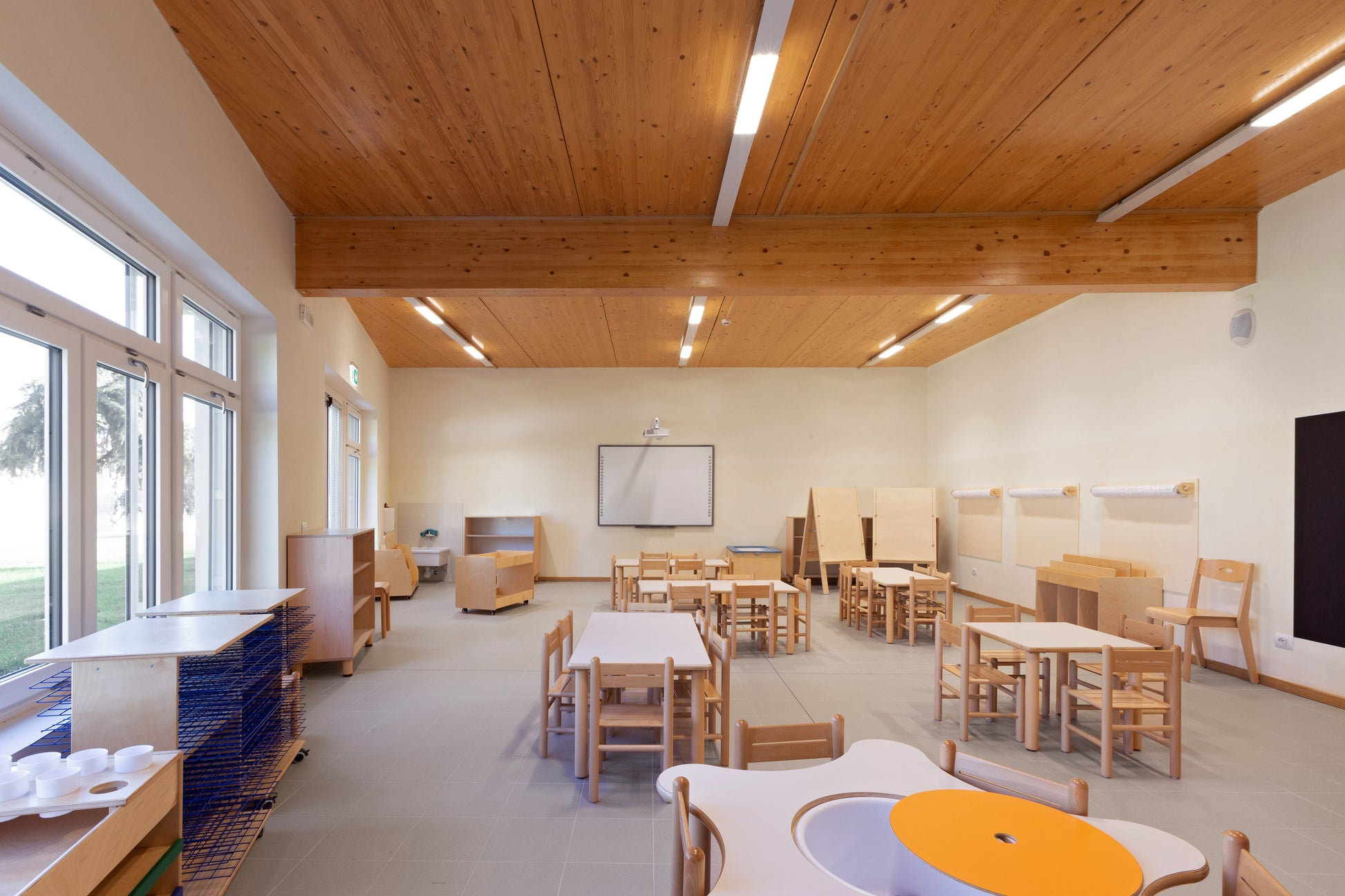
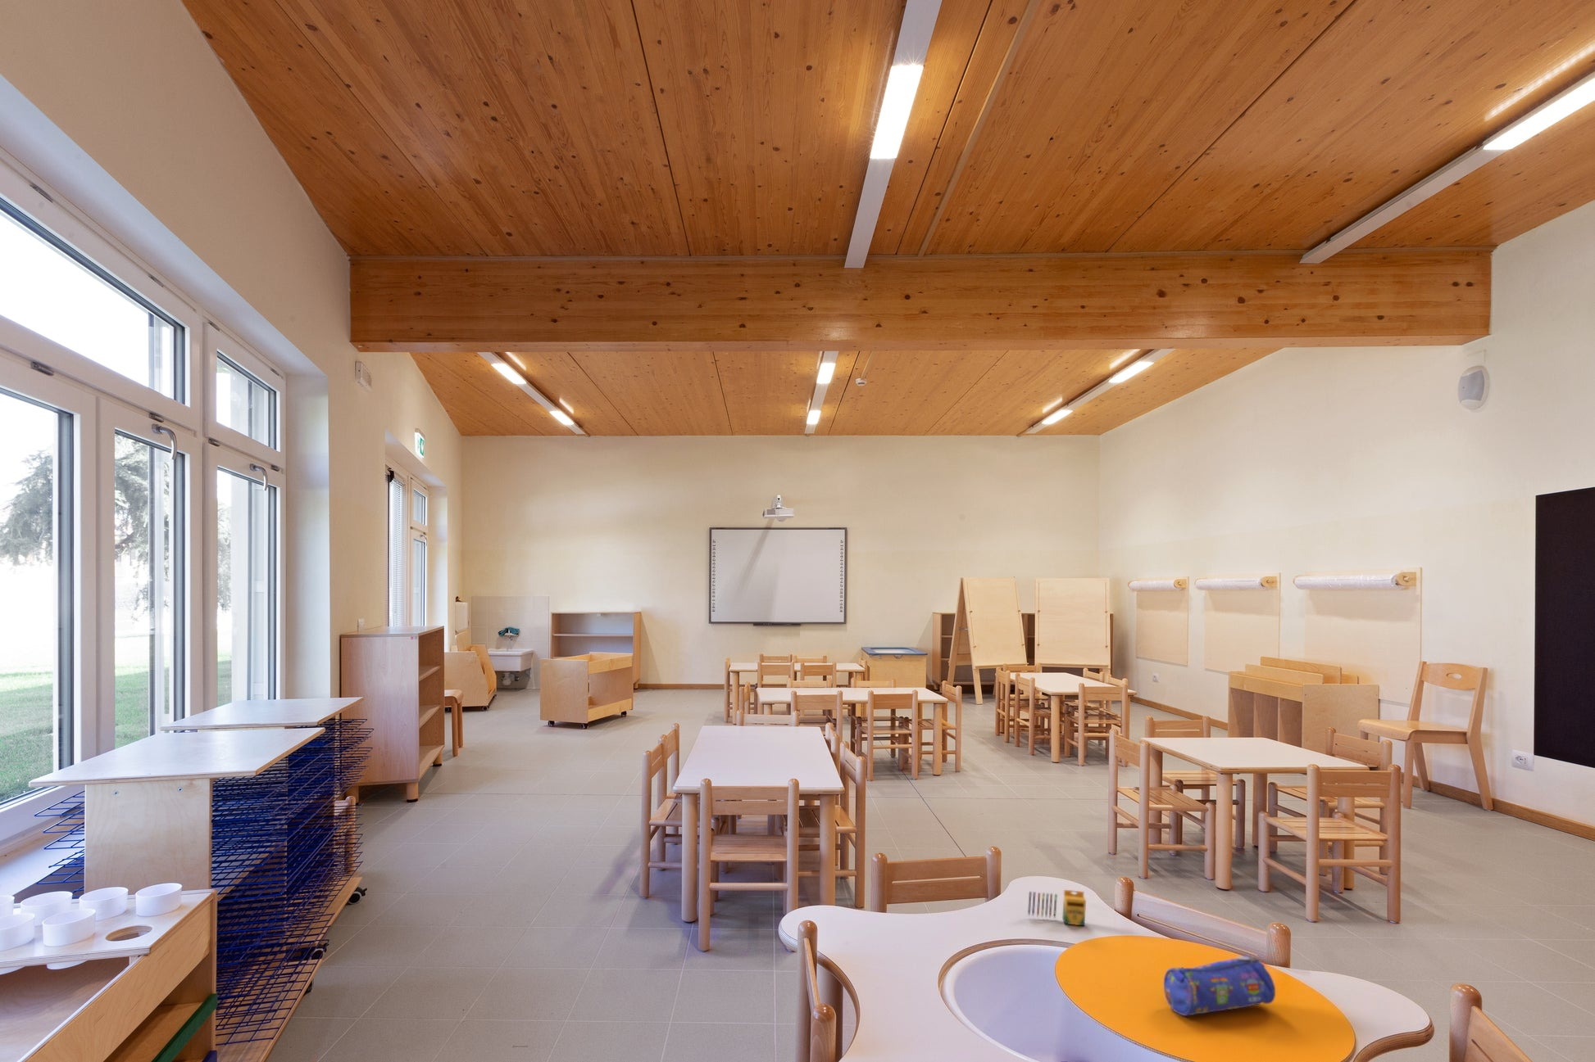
+ crayon (1055, 904)
+ pencil case (1219, 984)
